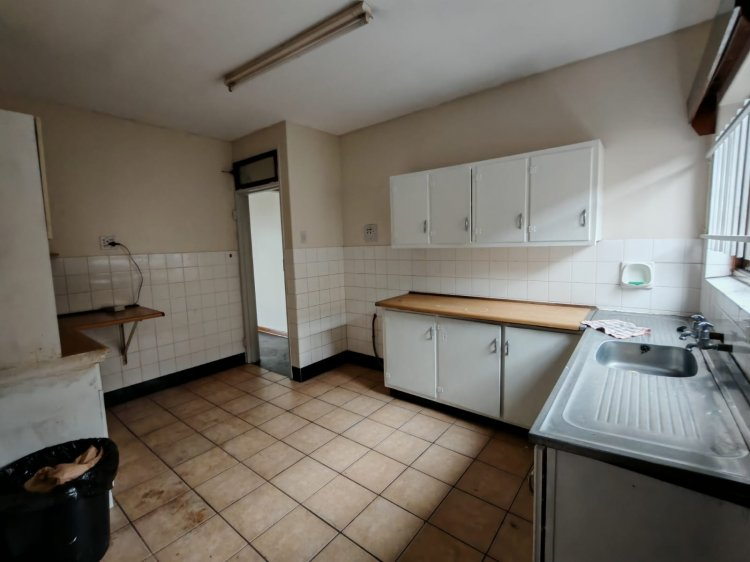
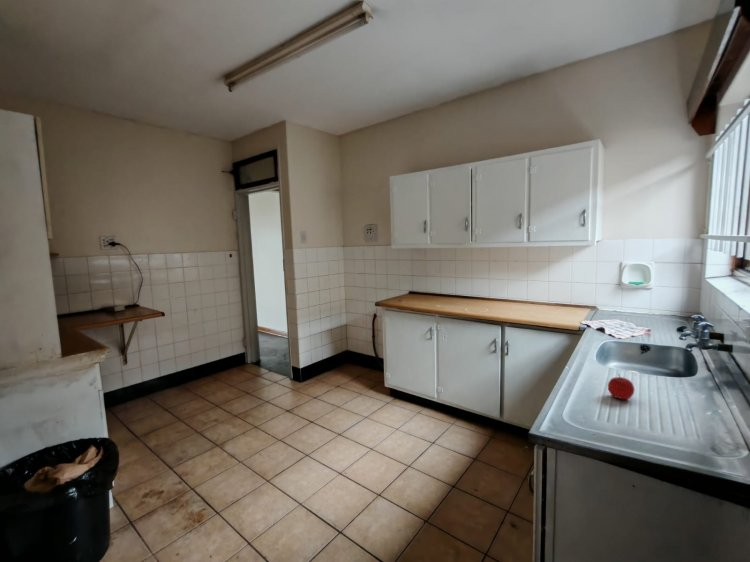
+ apple (621, 386)
